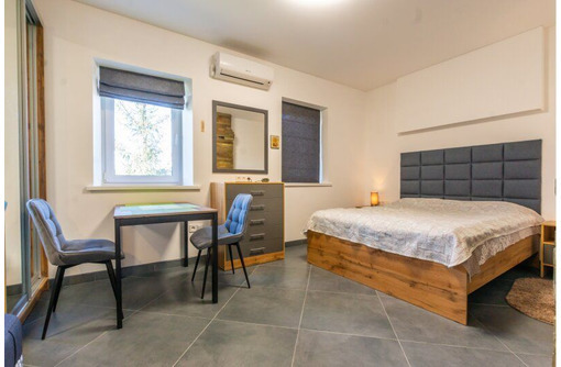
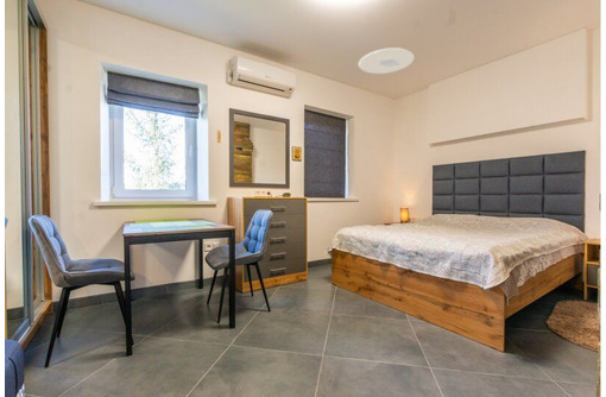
+ ceiling light (385, 59)
